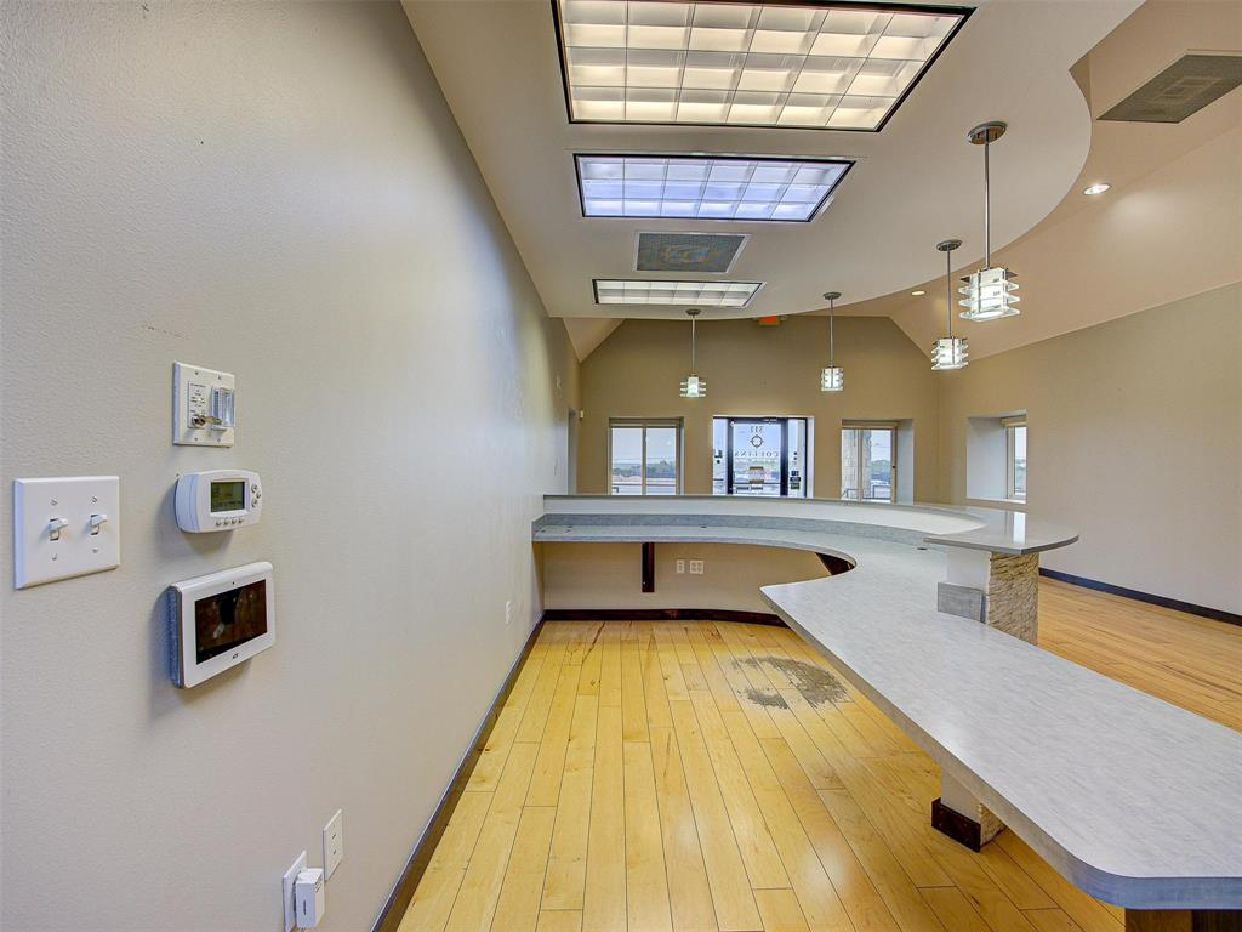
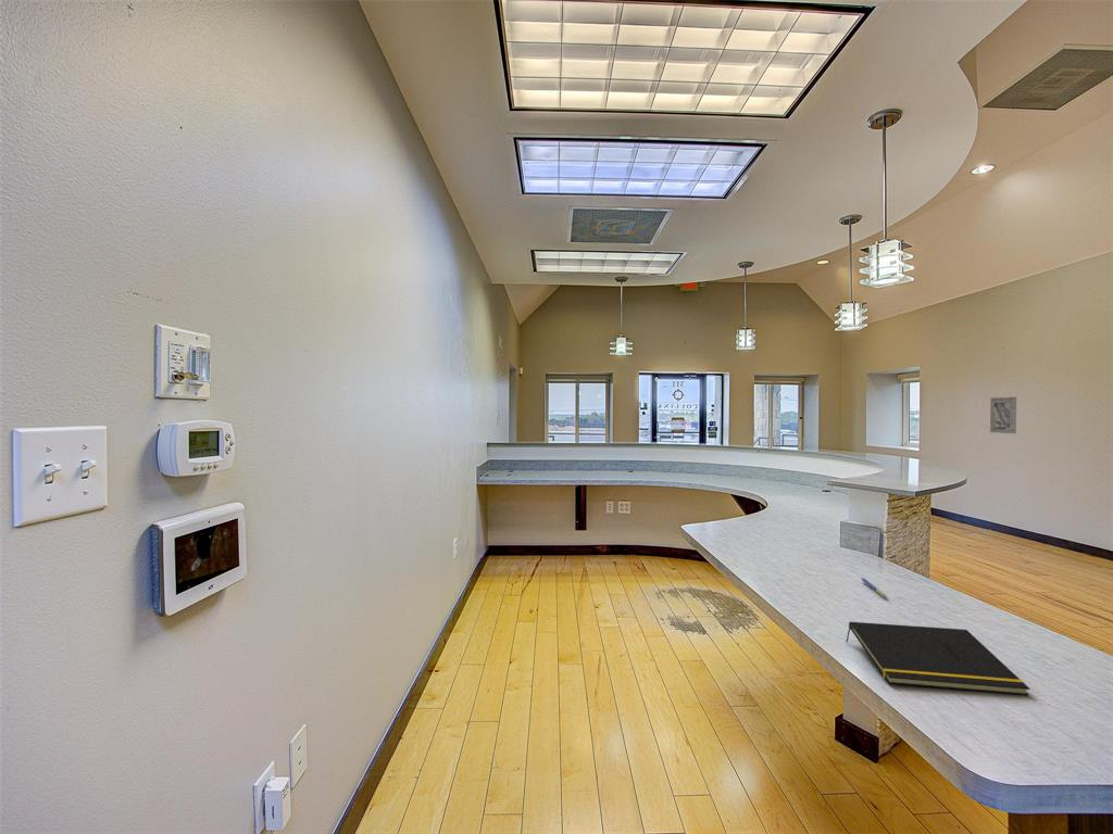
+ notepad (929, 654)
+ pen (874, 587)
+ wall art (1002, 415)
